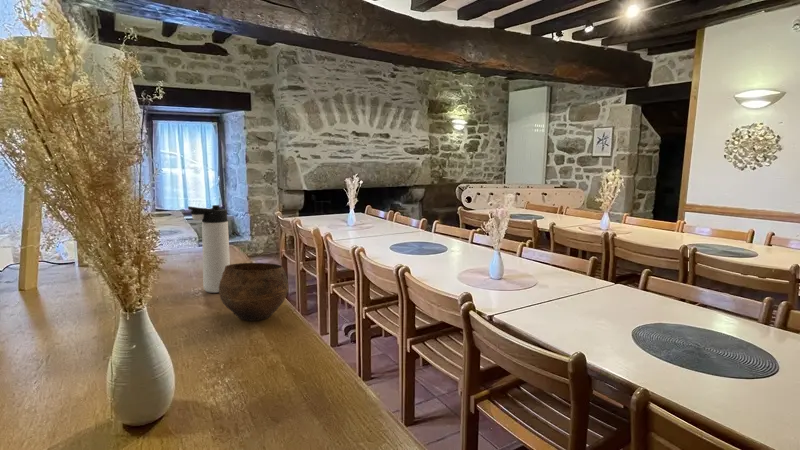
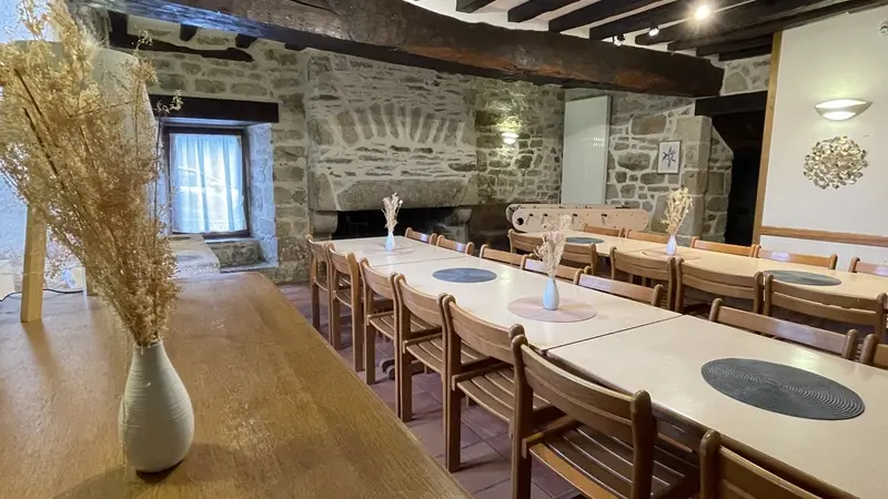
- thermos bottle (209, 248)
- bowl (254, 289)
